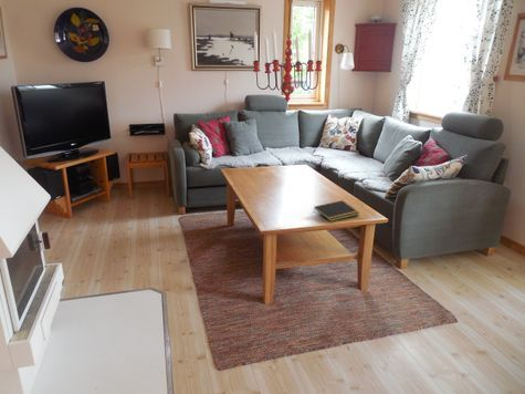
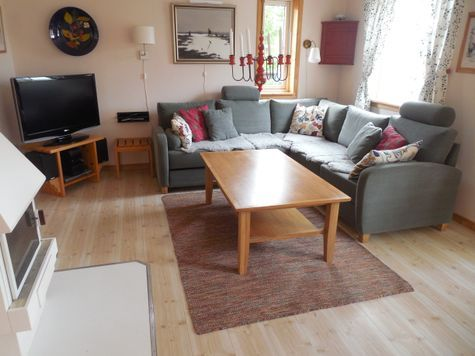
- notepad (336, 210)
